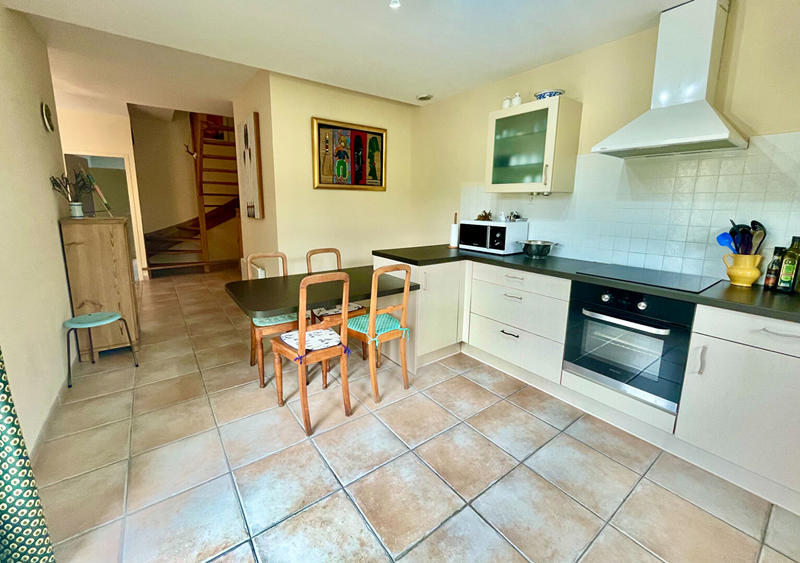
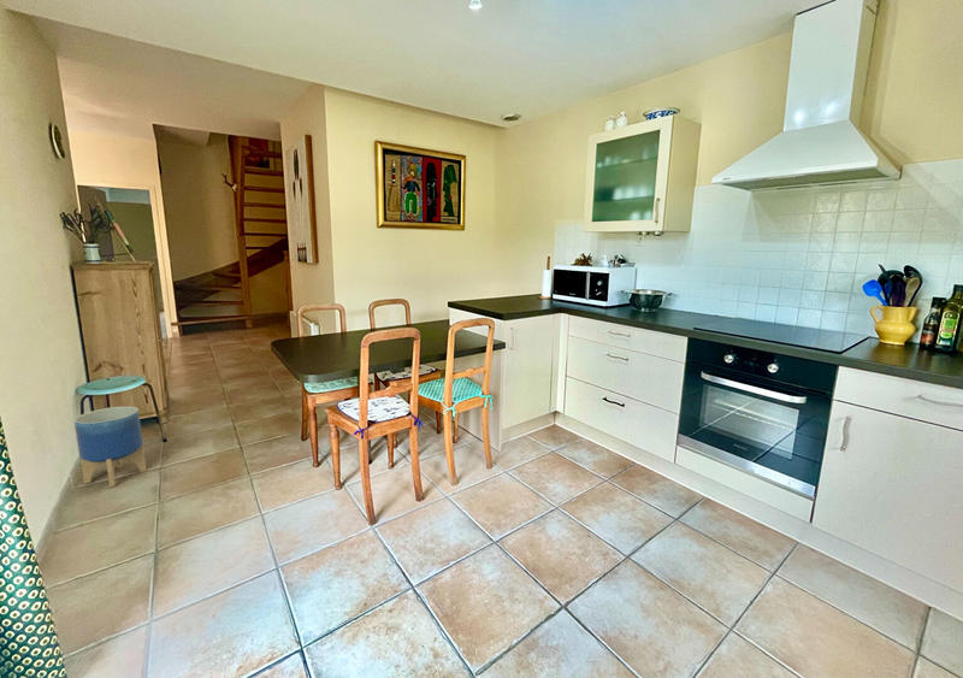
+ planter (112, 446)
